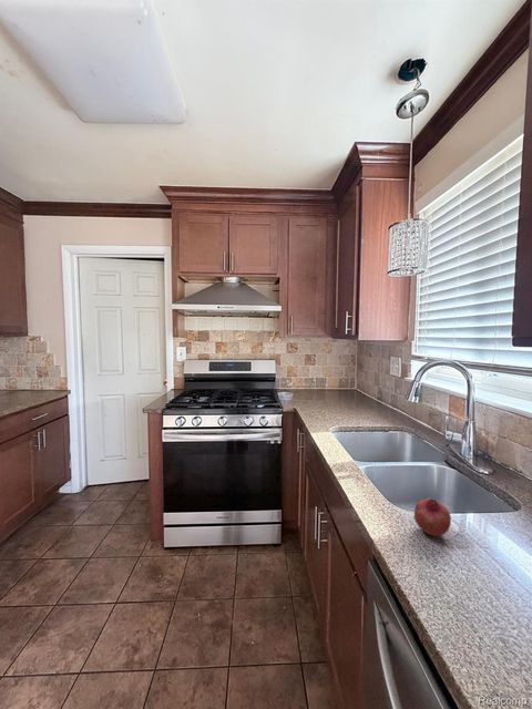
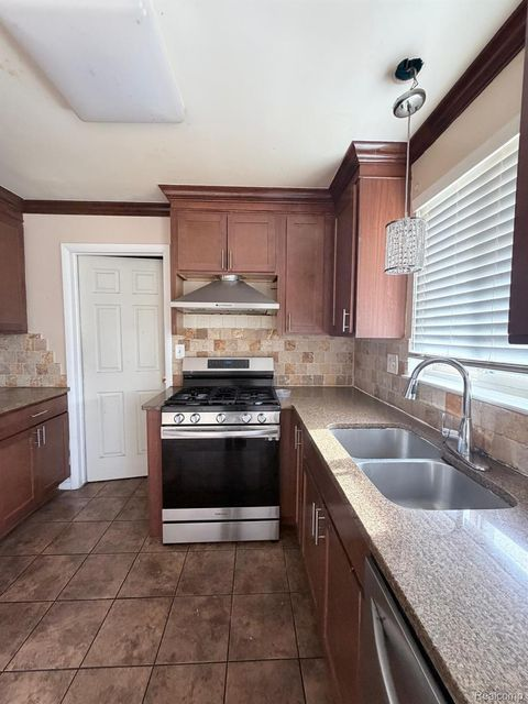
- fruit (432, 513)
